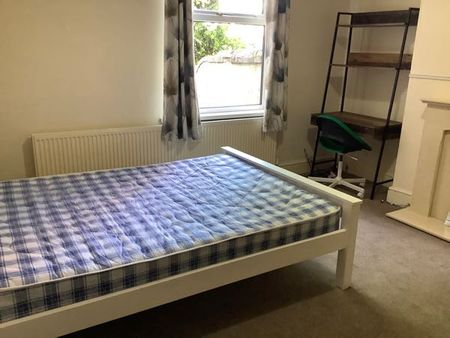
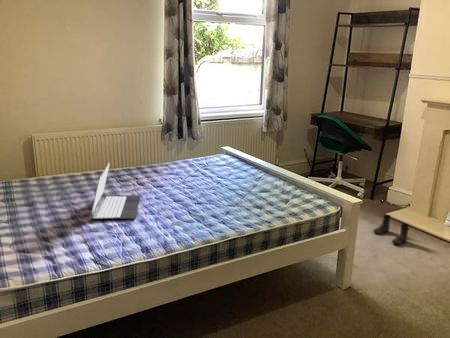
+ laptop (116, 195)
+ boots (388, 229)
